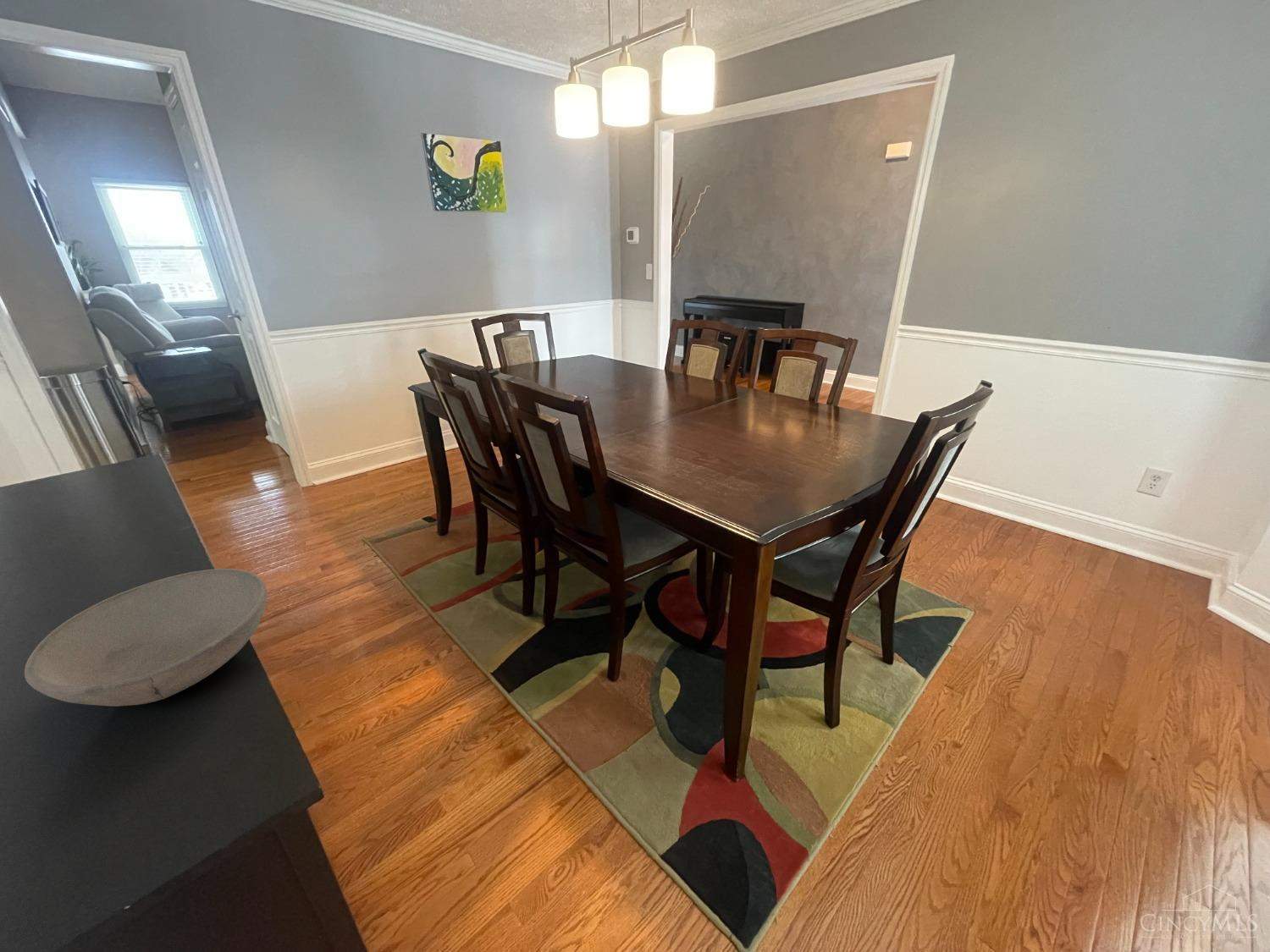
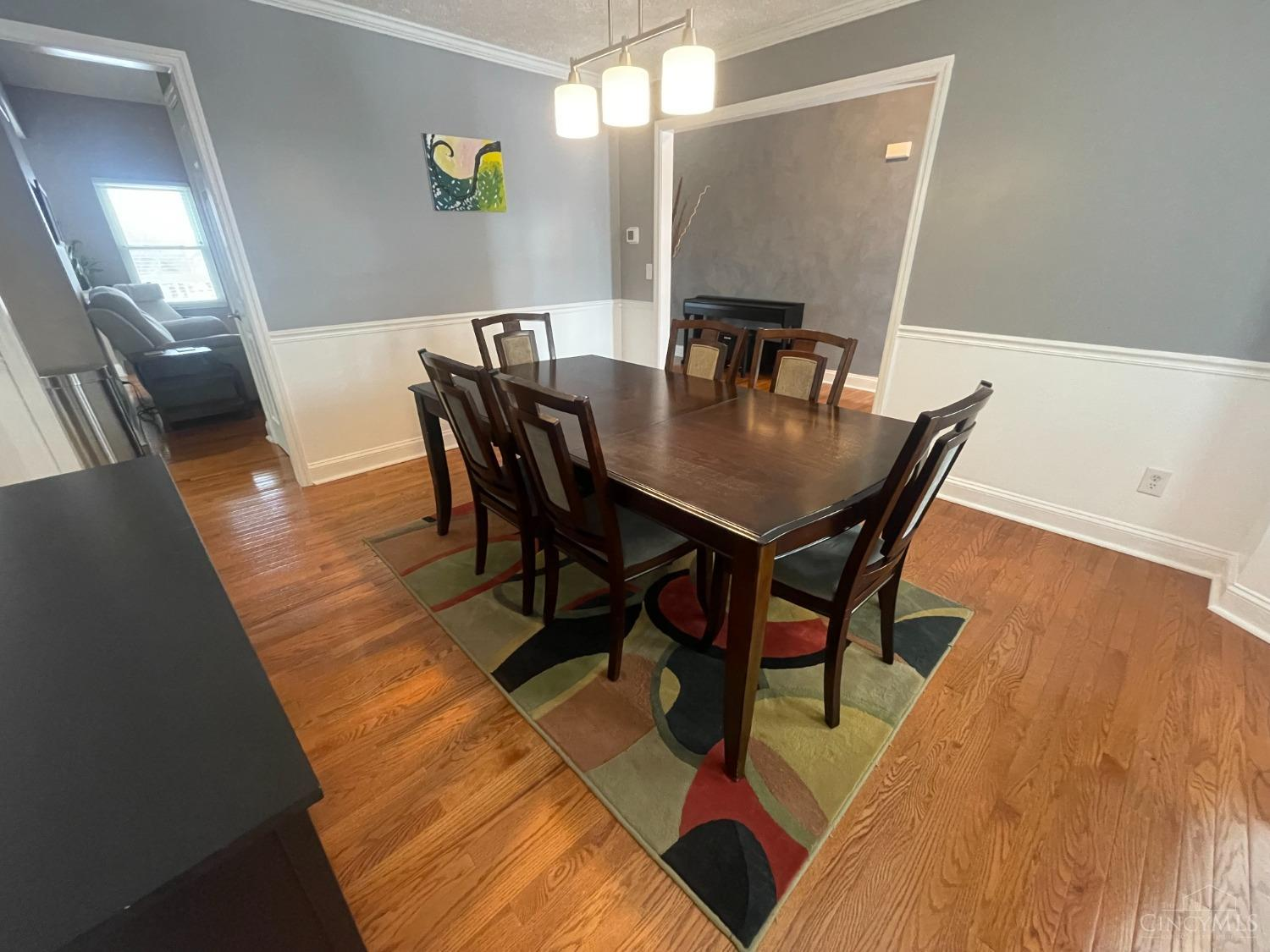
- bowl (169, 643)
